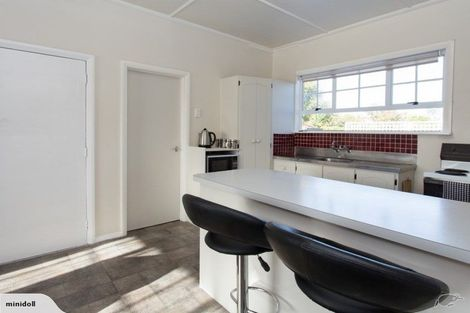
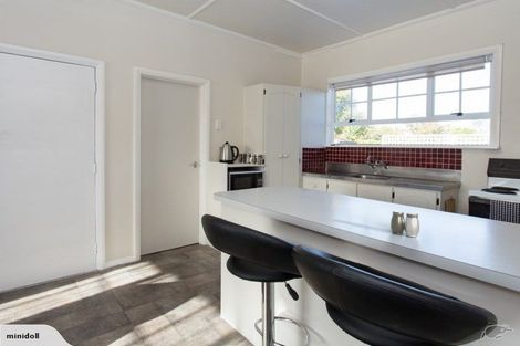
+ salt and pepper shaker (404, 222)
